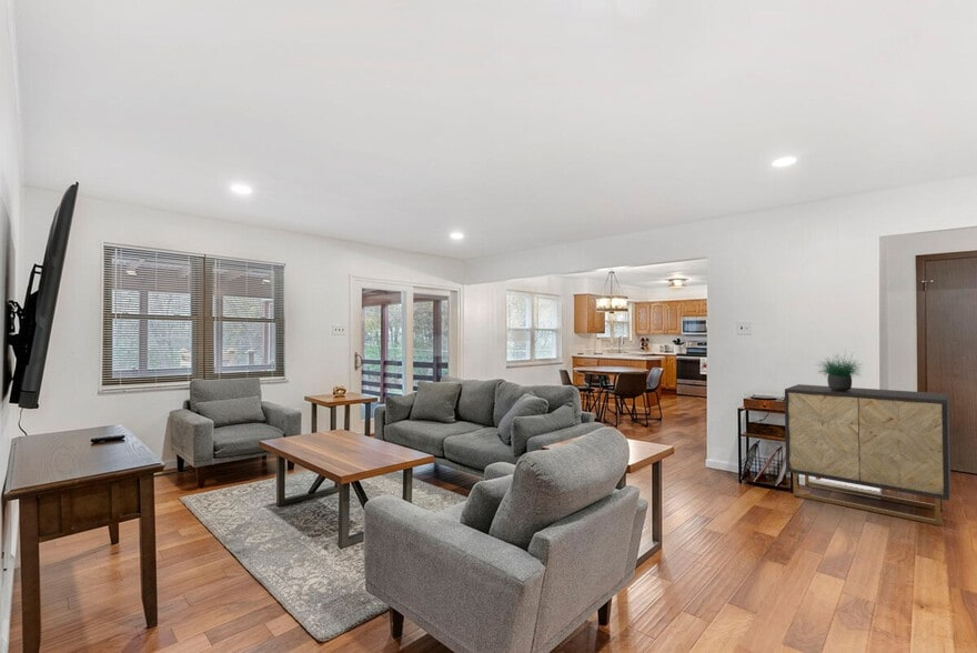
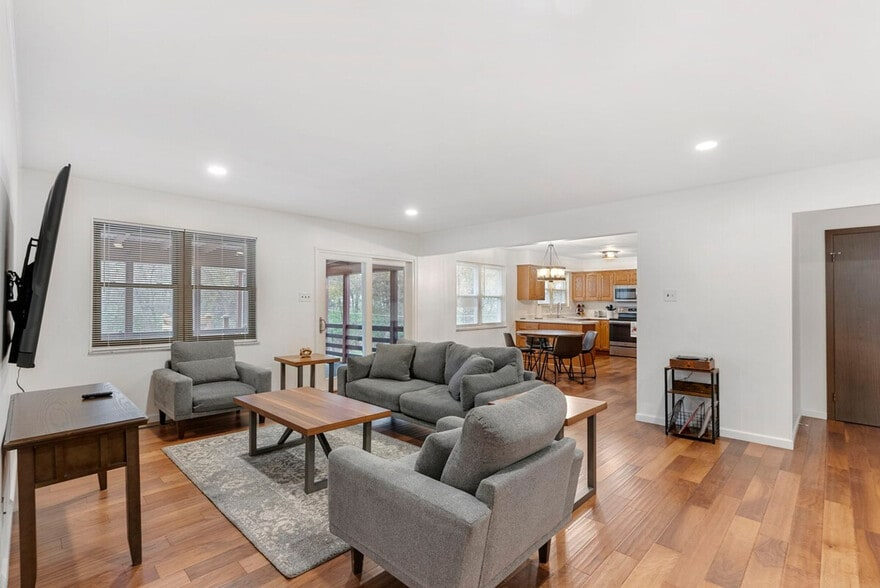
- potted plant (838, 368)
- cabinet (864, 446)
